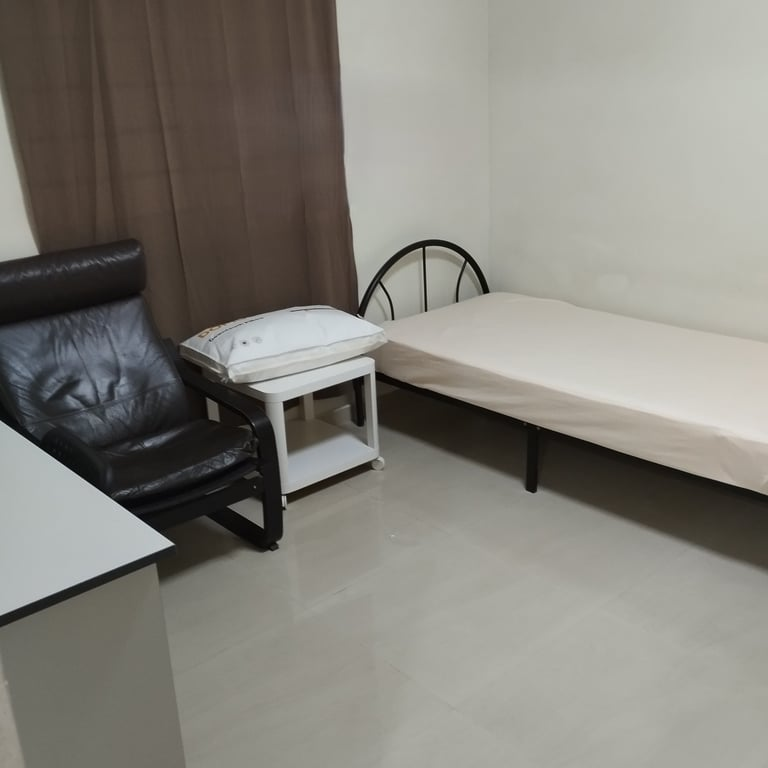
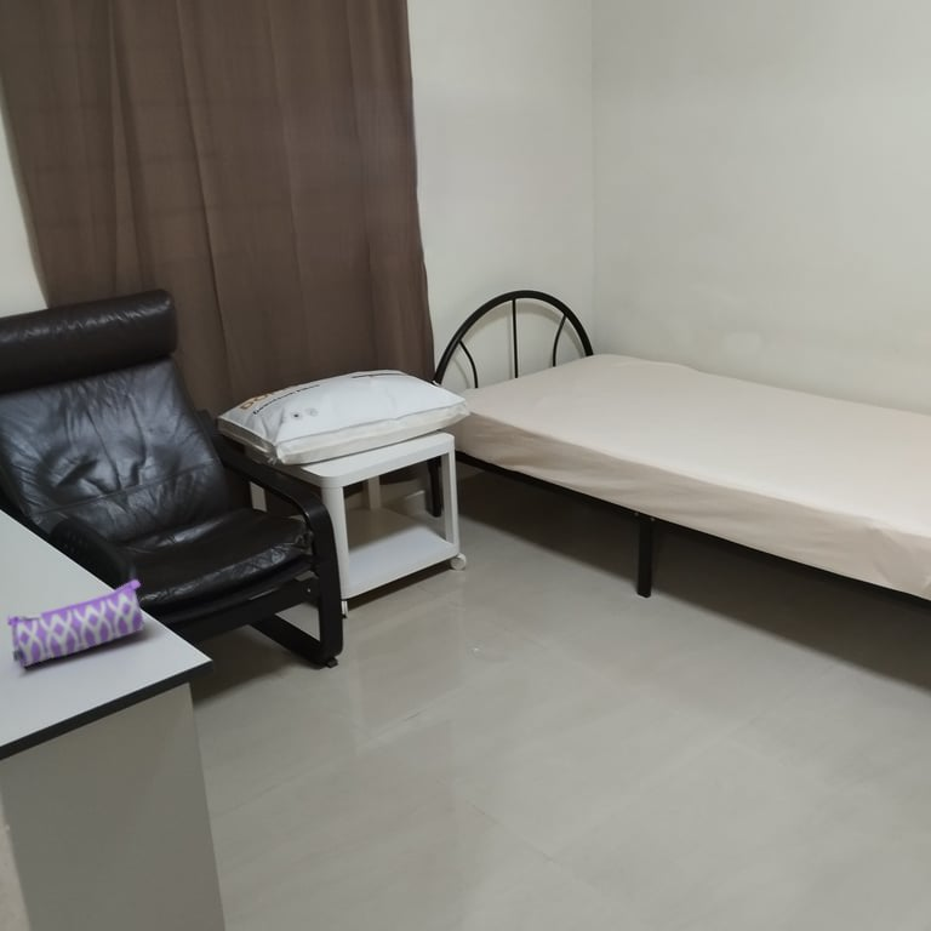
+ pencil case (76, 622)
